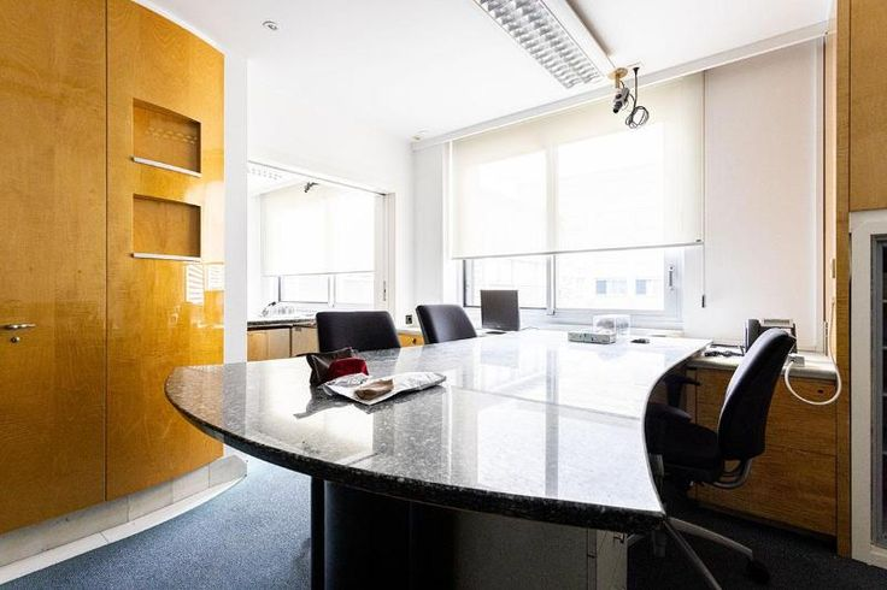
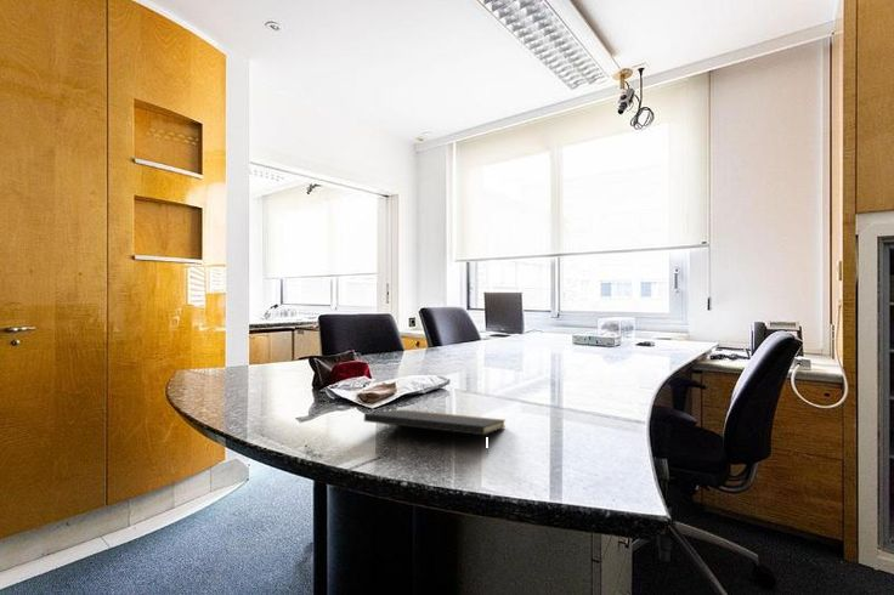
+ notepad (437, 420)
